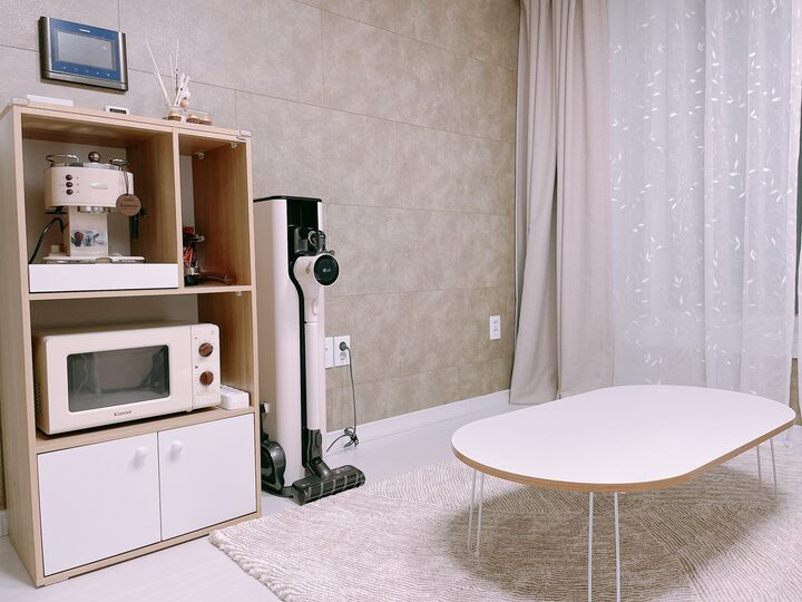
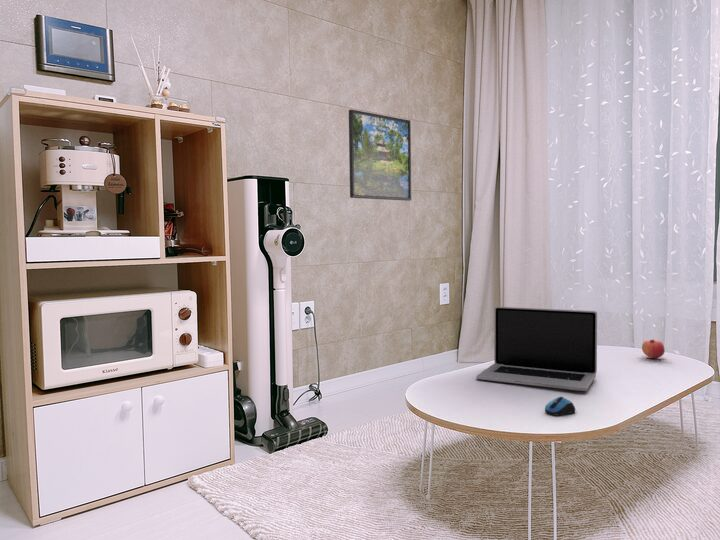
+ pomegranate (653, 348)
+ computer mouse (560, 404)
+ laptop (536, 345)
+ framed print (381, 157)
